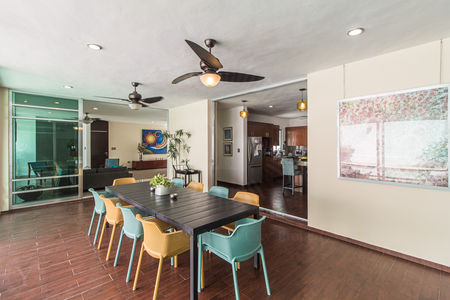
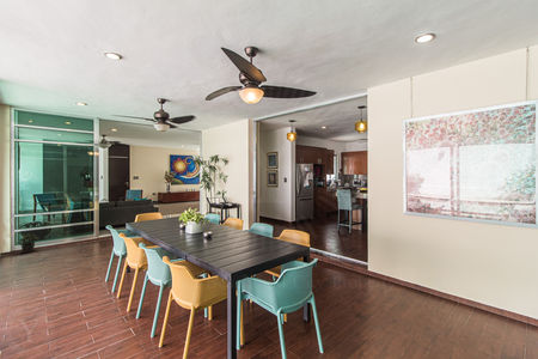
+ potted plant (29, 242)
